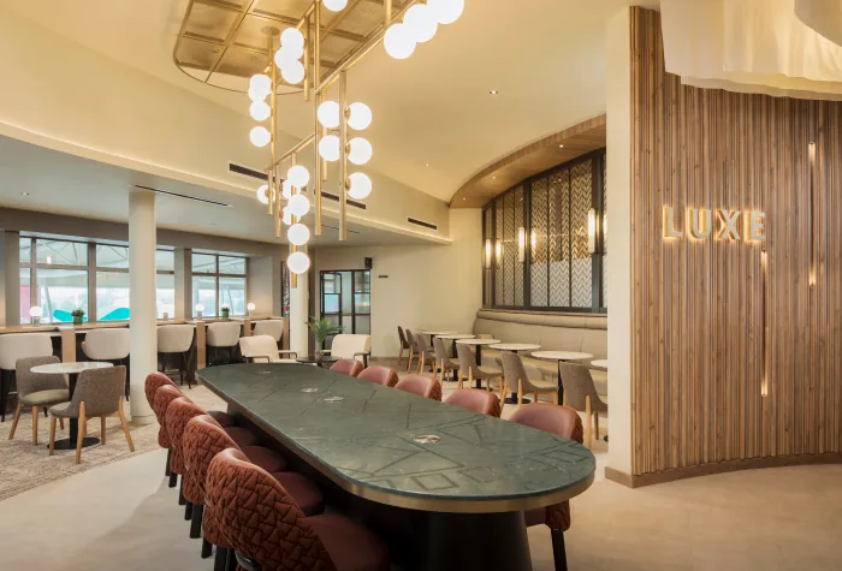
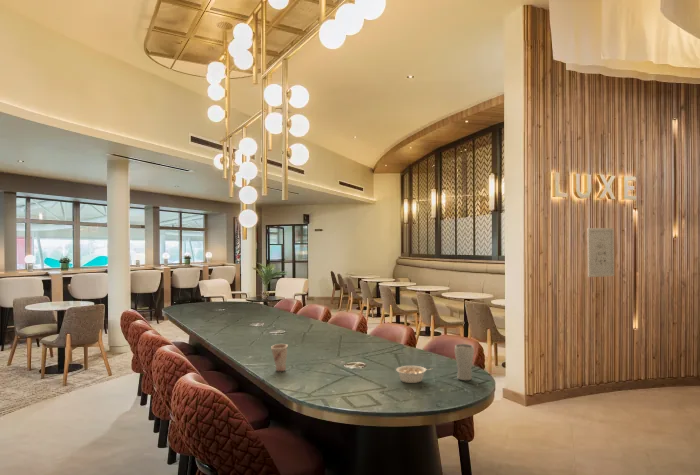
+ wall art (601, 252)
+ drinking glass (464, 362)
+ cup (279, 357)
+ legume (412, 373)
